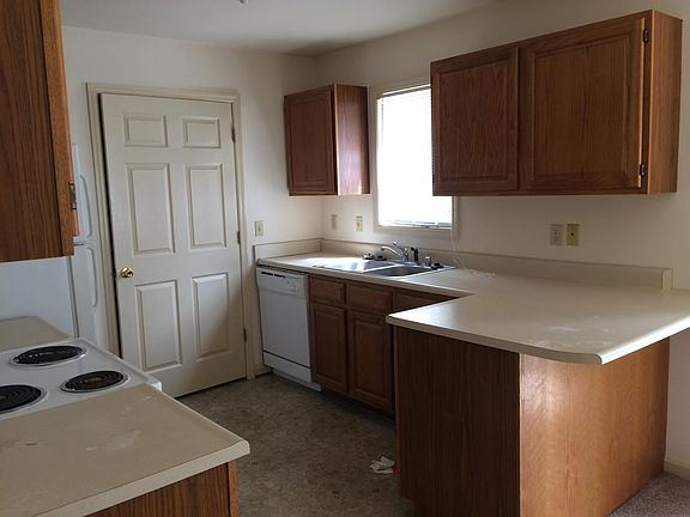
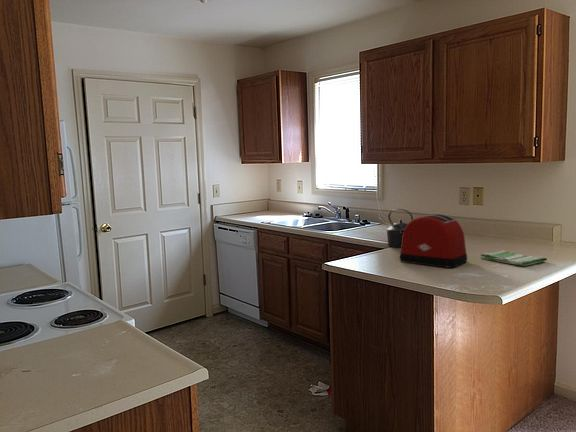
+ kettle (405, 227)
+ dish towel (512, 257)
+ toaster (431, 238)
